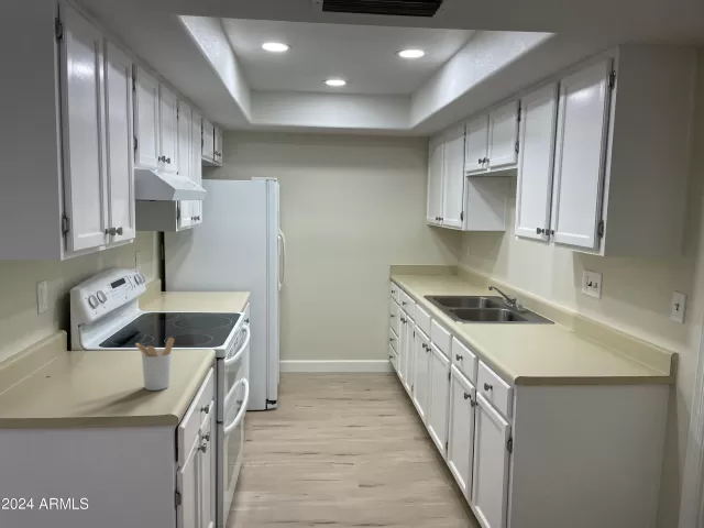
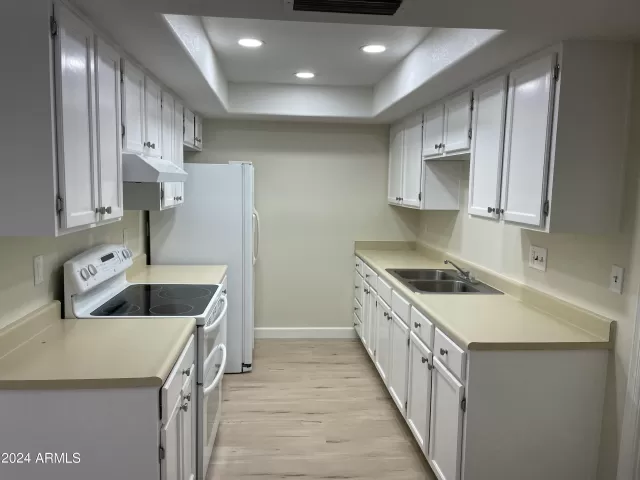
- utensil holder (153, 363)
